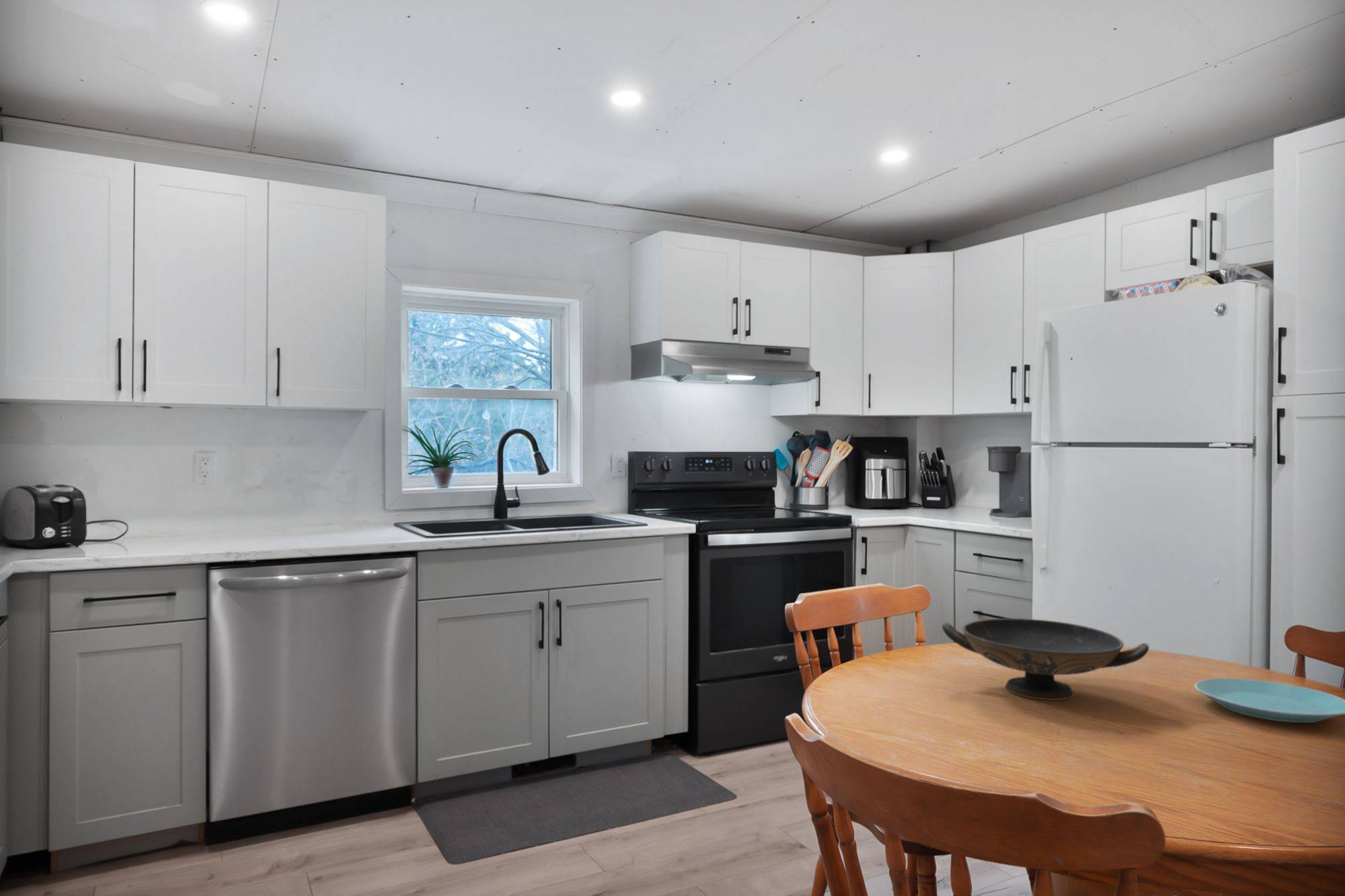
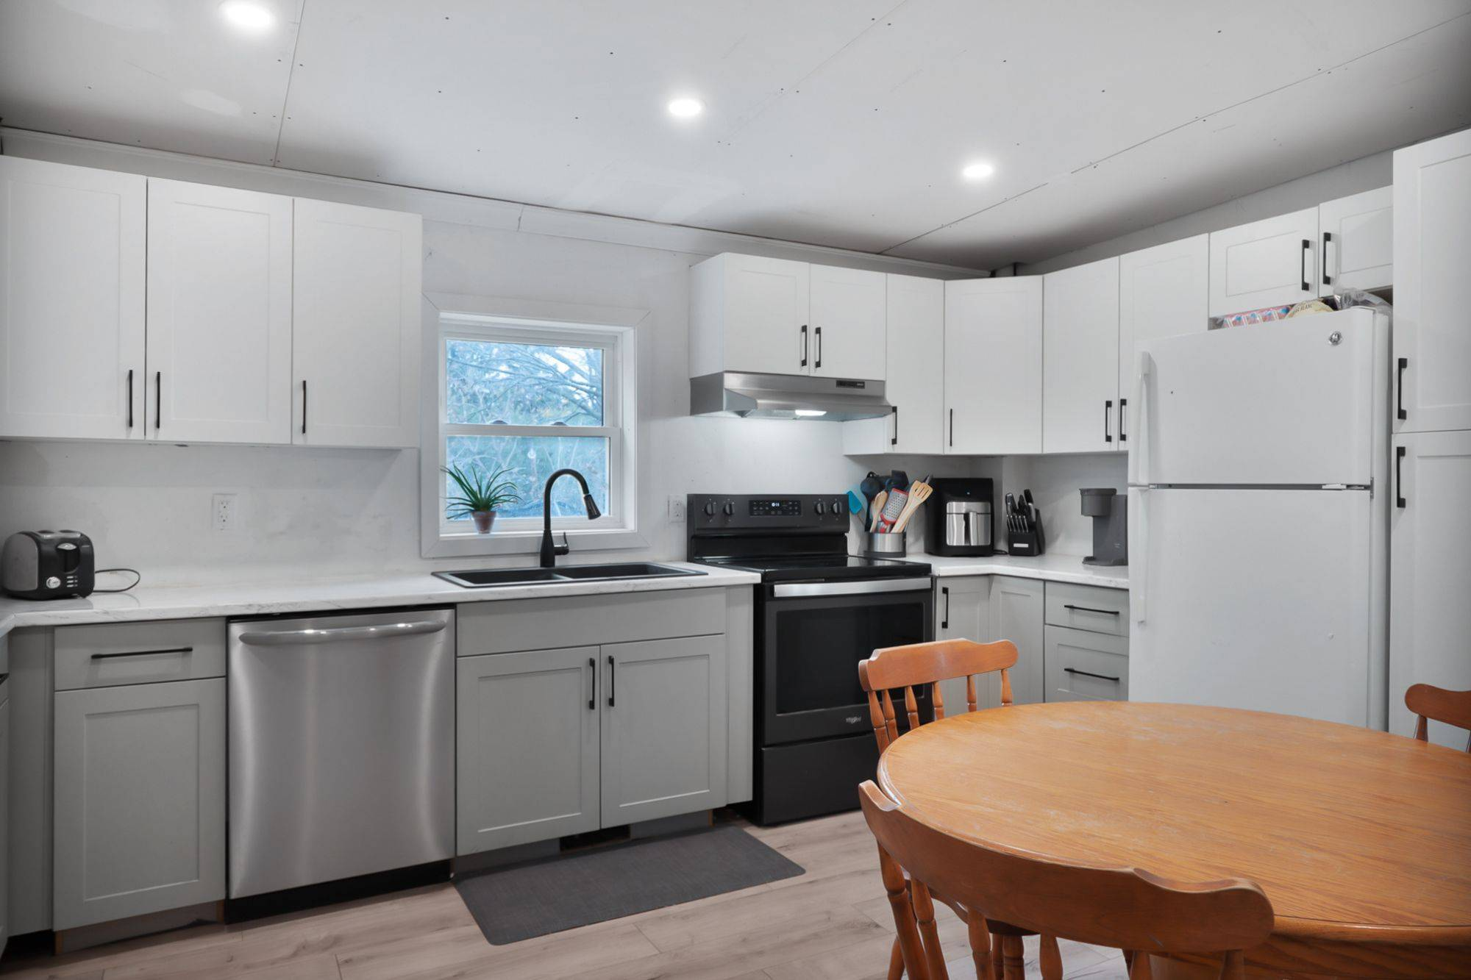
- decorative bowl (1040, 661)
- plate (1270, 702)
